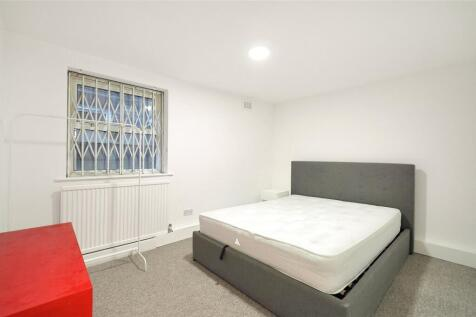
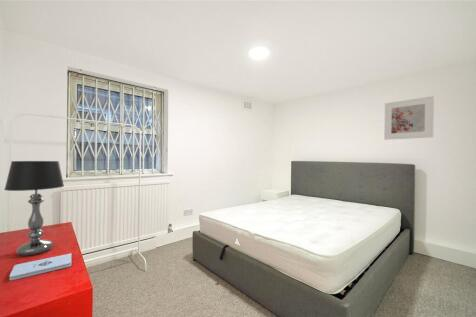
+ table lamp (36, 206)
+ notepad (43, 265)
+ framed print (407, 119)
